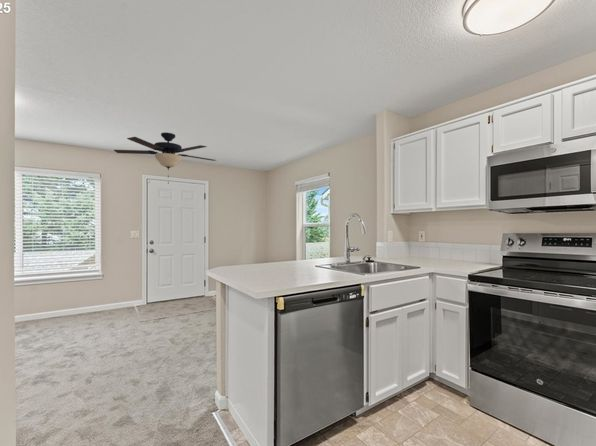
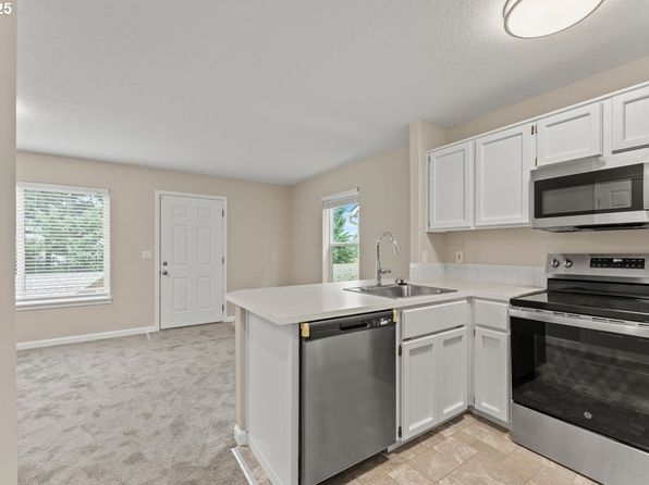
- ceiling fan (168, 159)
